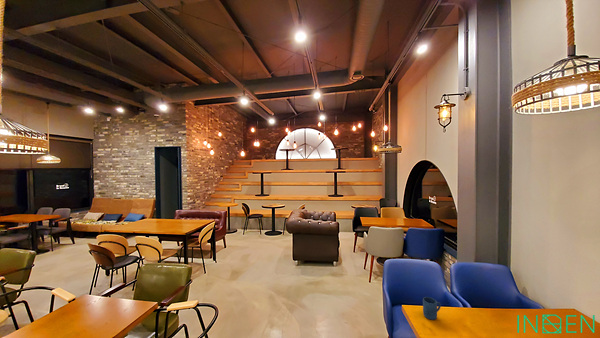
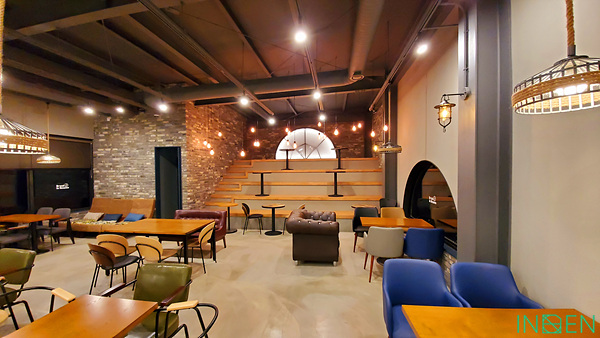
- mug (432, 308)
